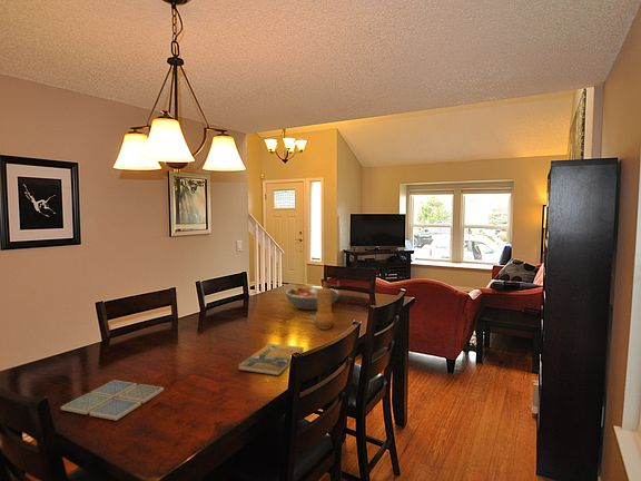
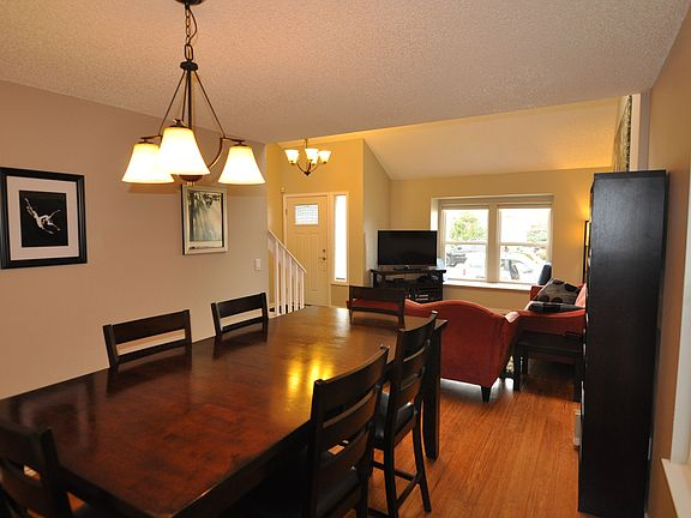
- pepper mill (326, 304)
- drink coaster (115, 397)
- fruit bowl (312, 297)
- booklet (273, 357)
